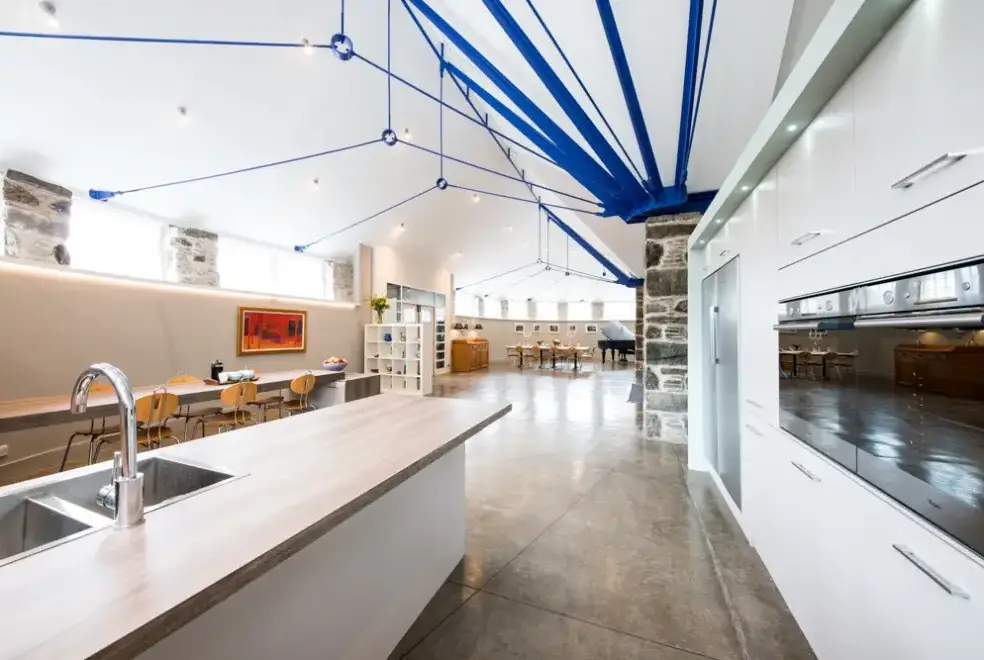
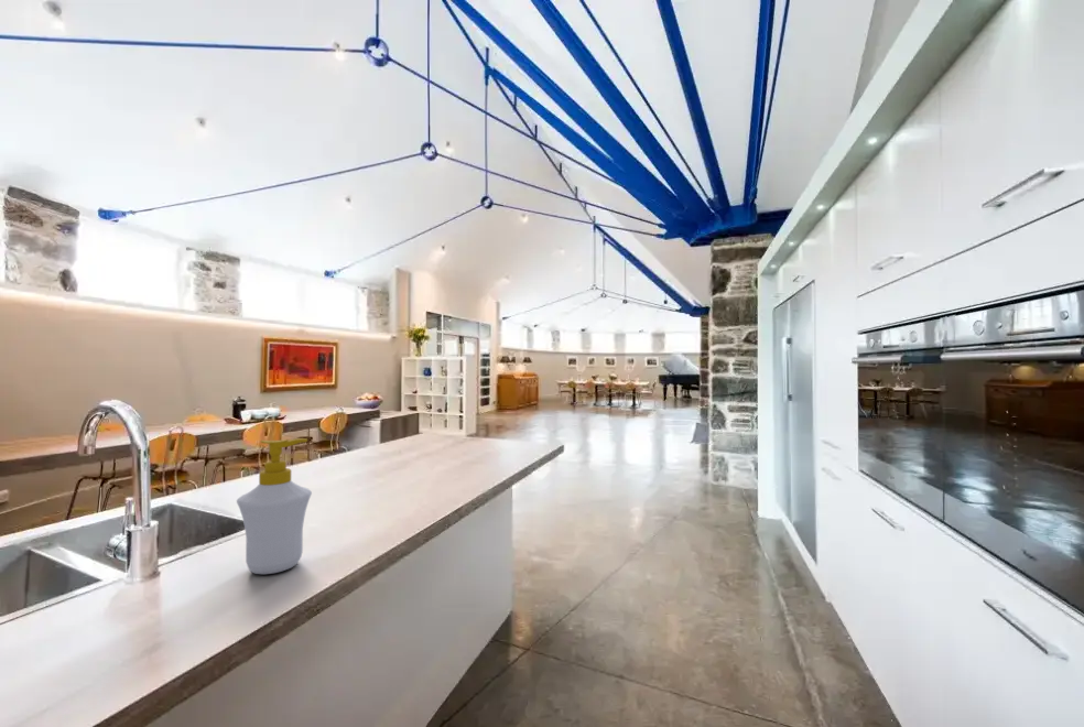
+ soap bottle (274, 502)
